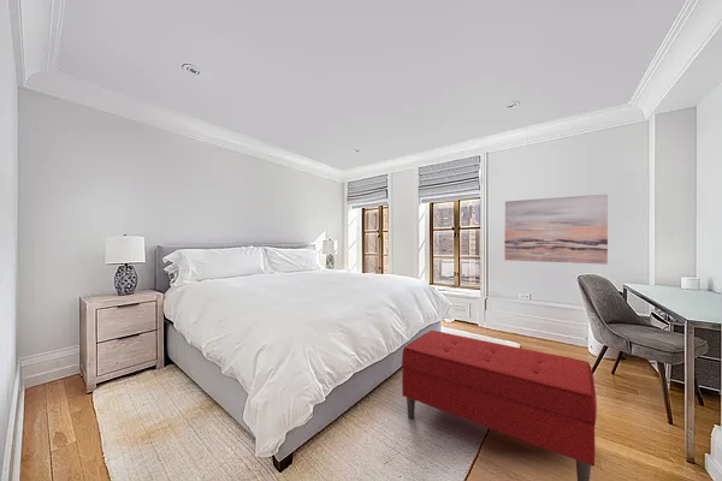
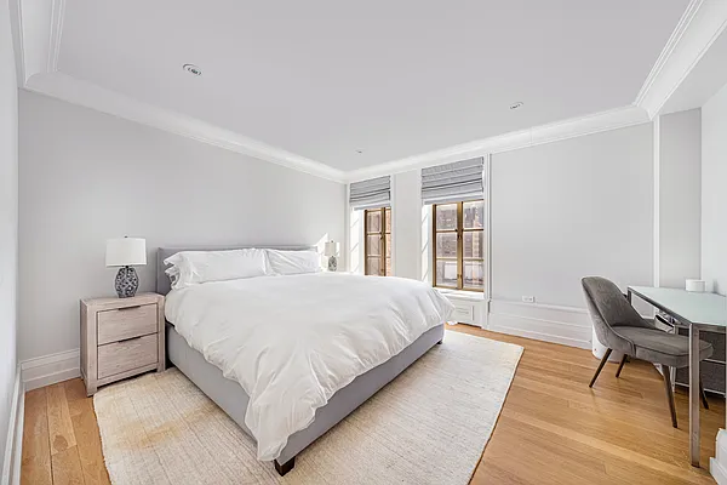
- wall art (551, 230)
- bench (490, 391)
